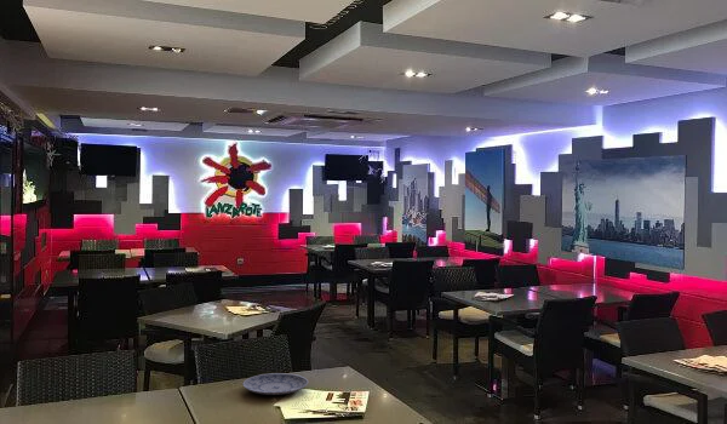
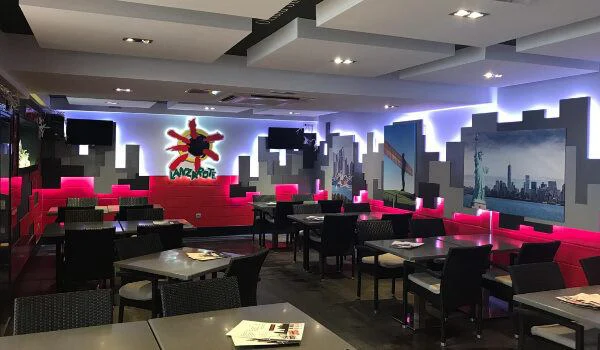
- plate (275, 385)
